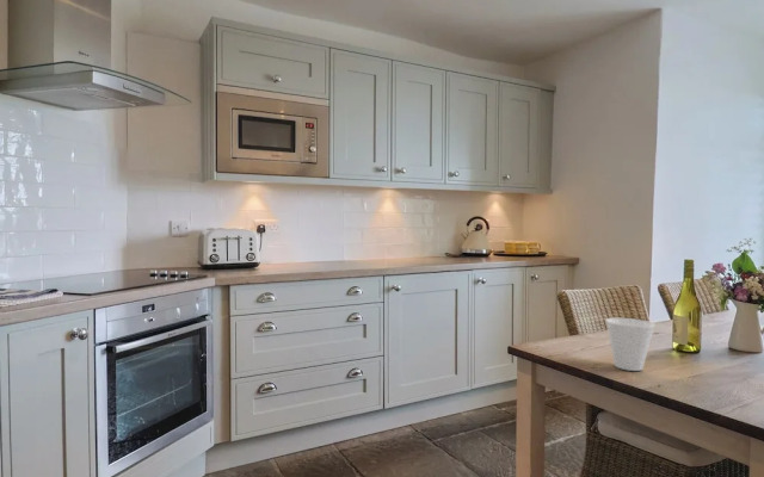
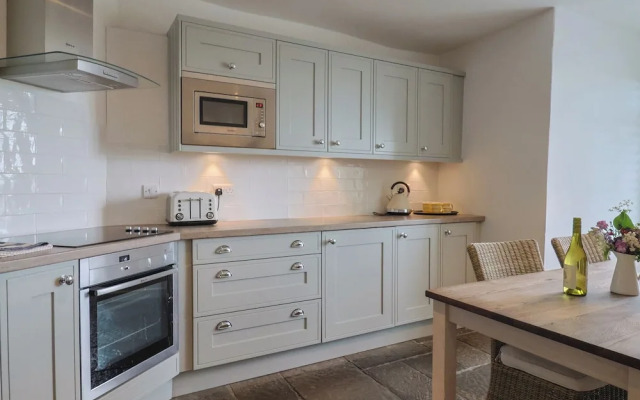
- cup (628, 343)
